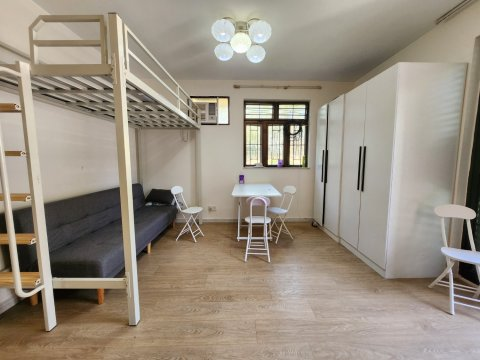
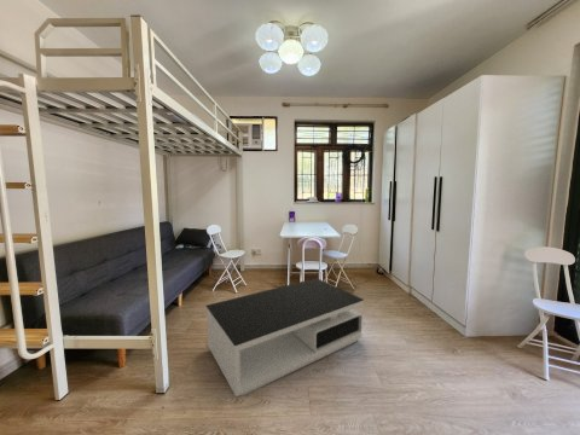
+ coffee table (286, 324)
